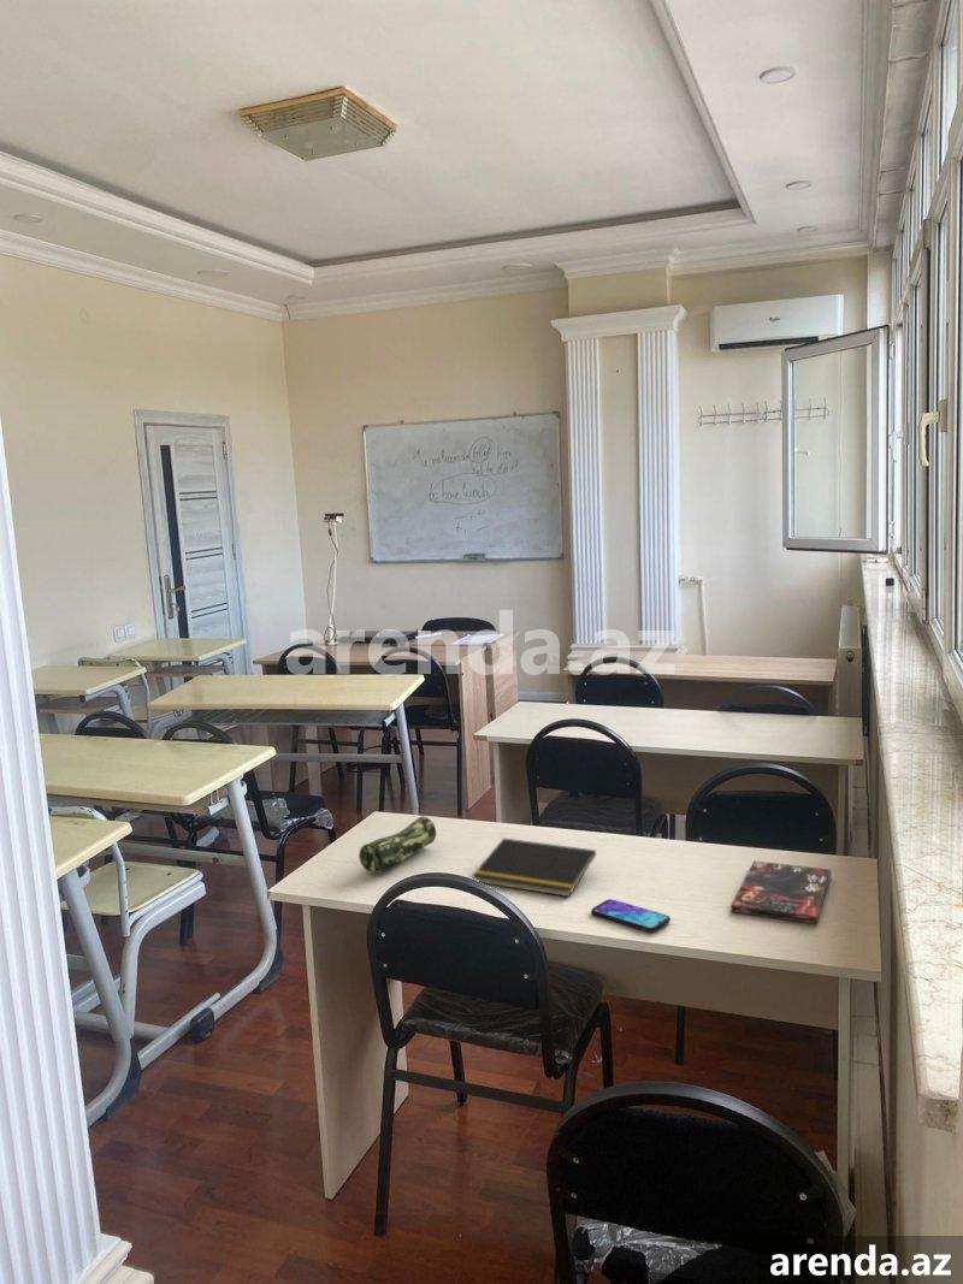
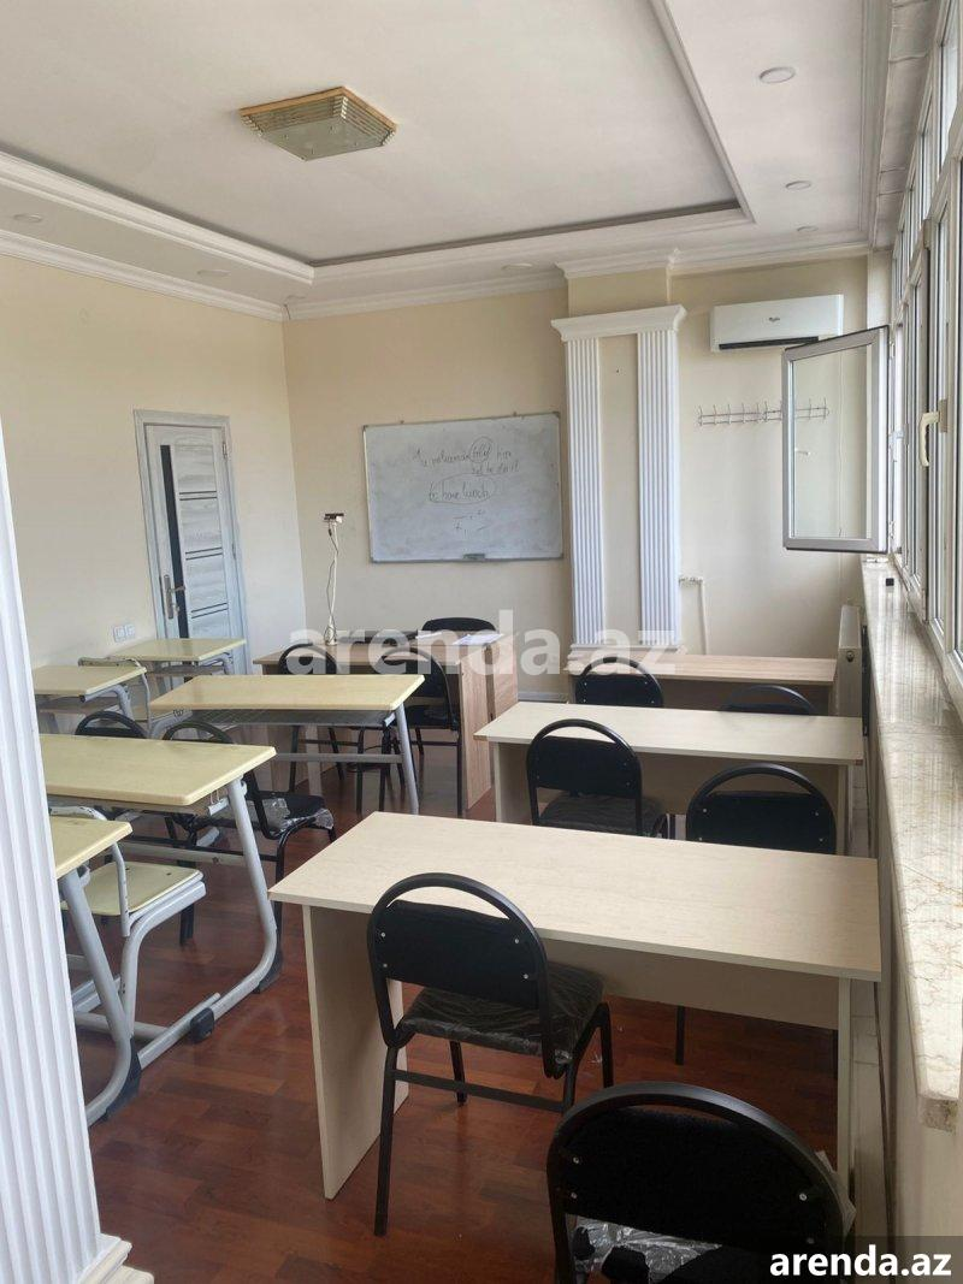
- book (782, 889)
- notepad (534, 865)
- pencil case (400, 844)
- smartphone (630, 915)
